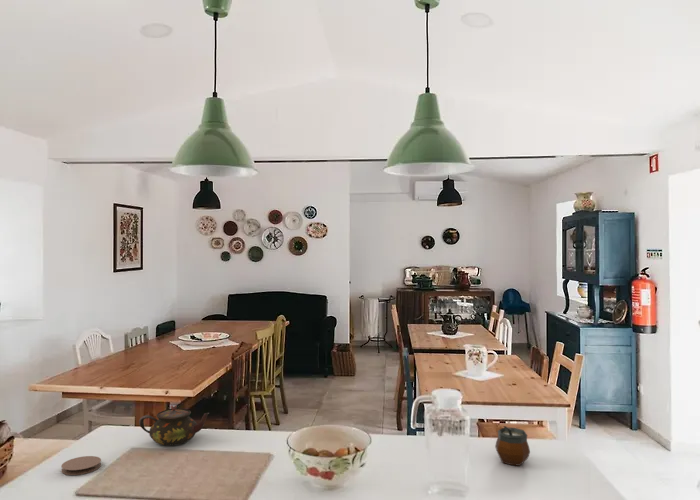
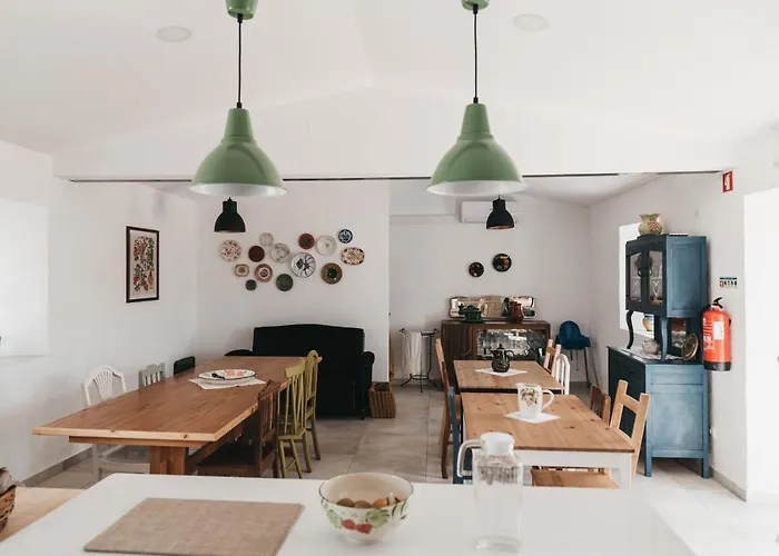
- coaster (81, 465)
- teapot (174, 423)
- gourd (511, 441)
